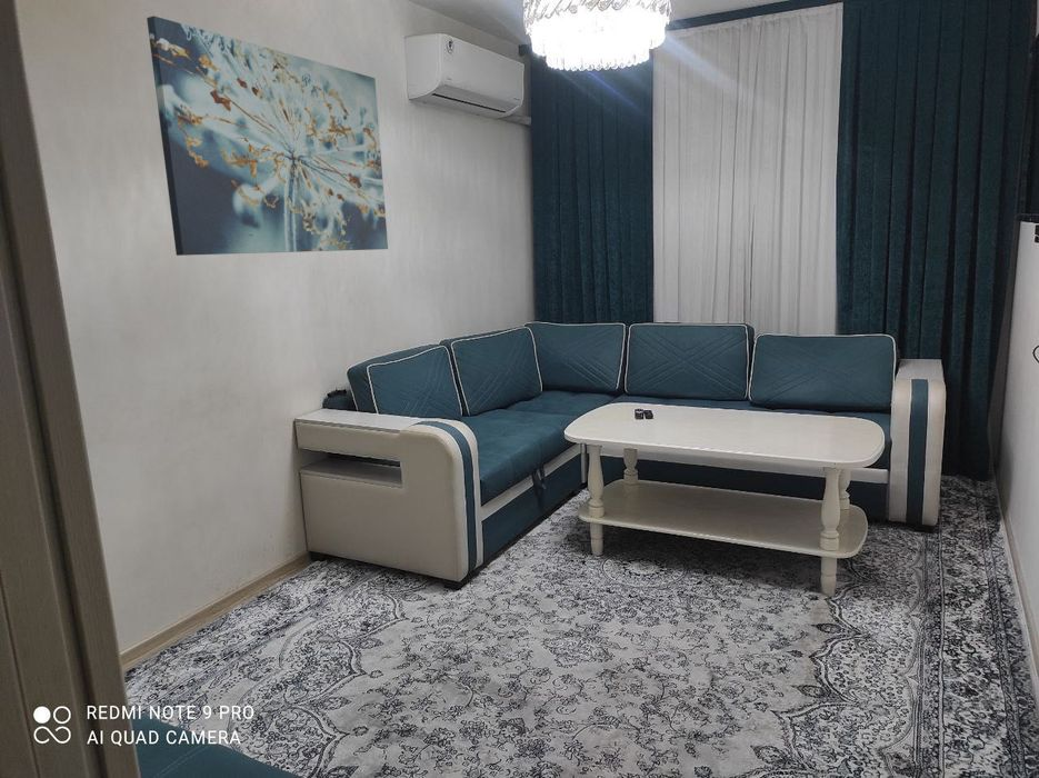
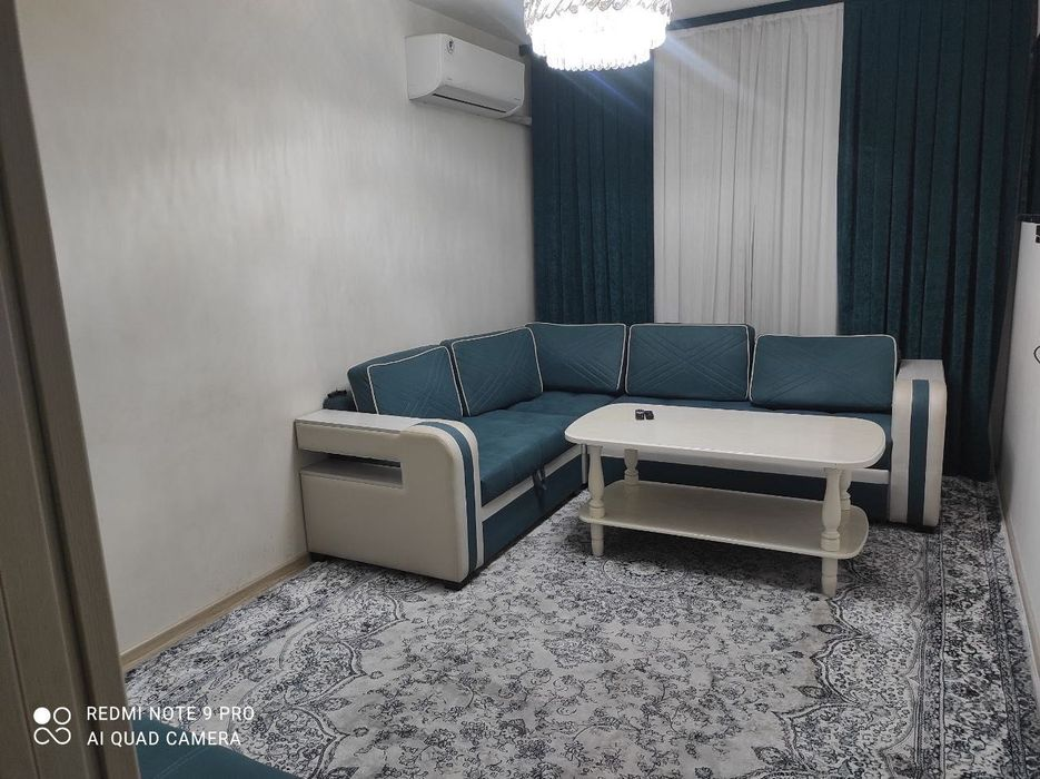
- wall art (289, 154)
